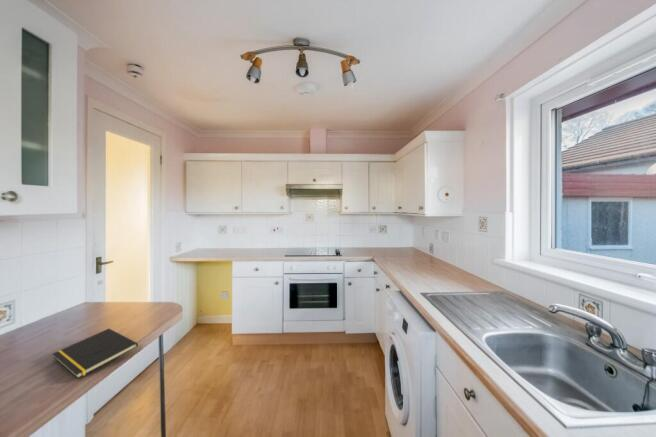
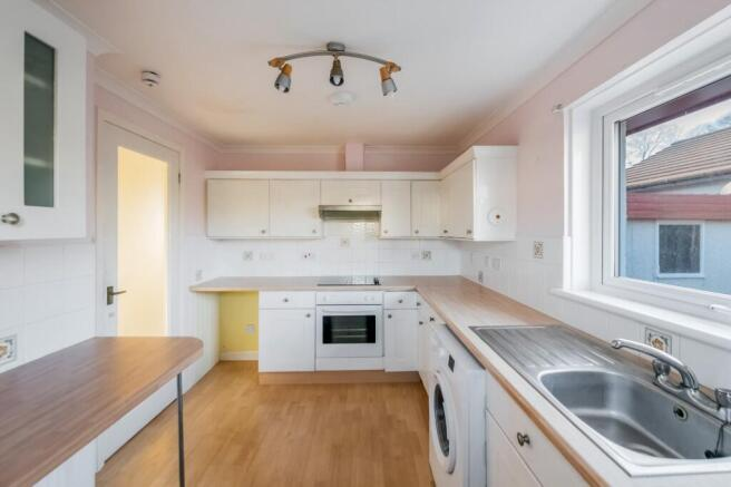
- notepad (95, 350)
